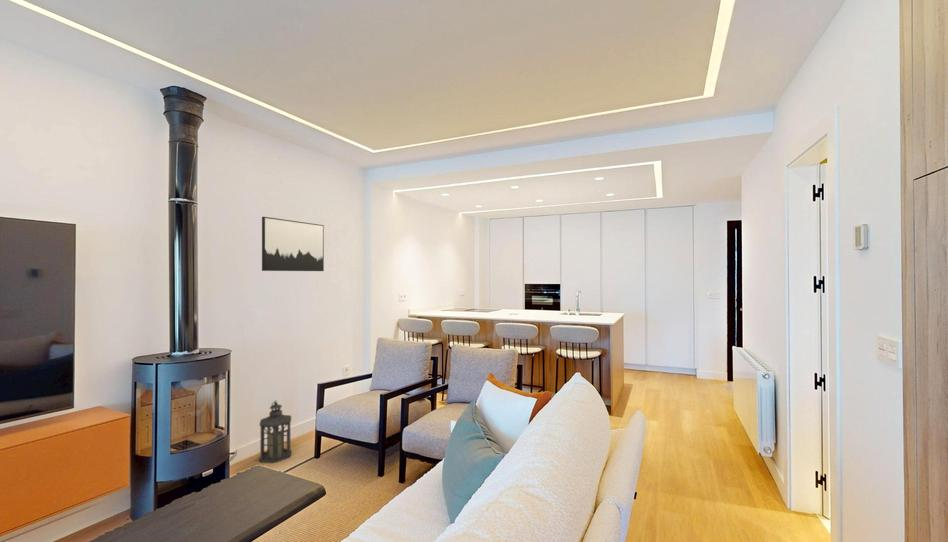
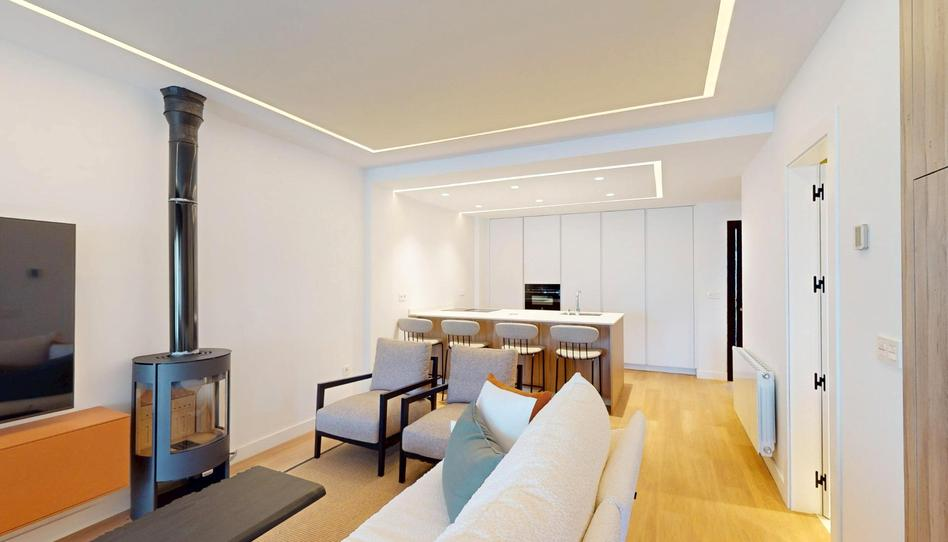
- wall art (295, 246)
- lantern (275, 428)
